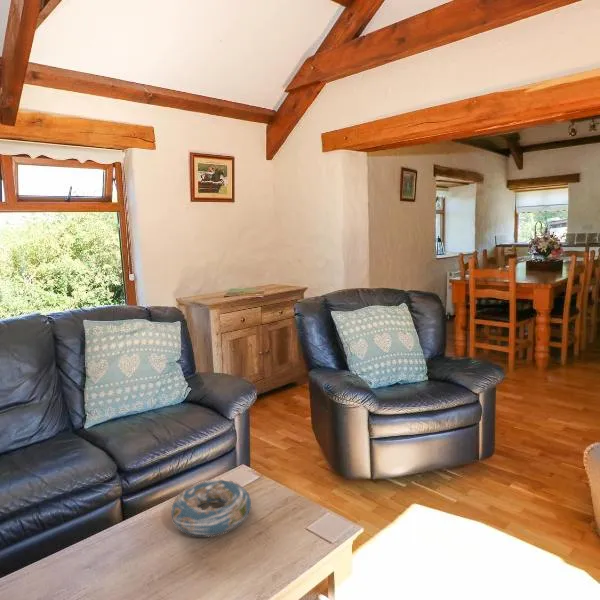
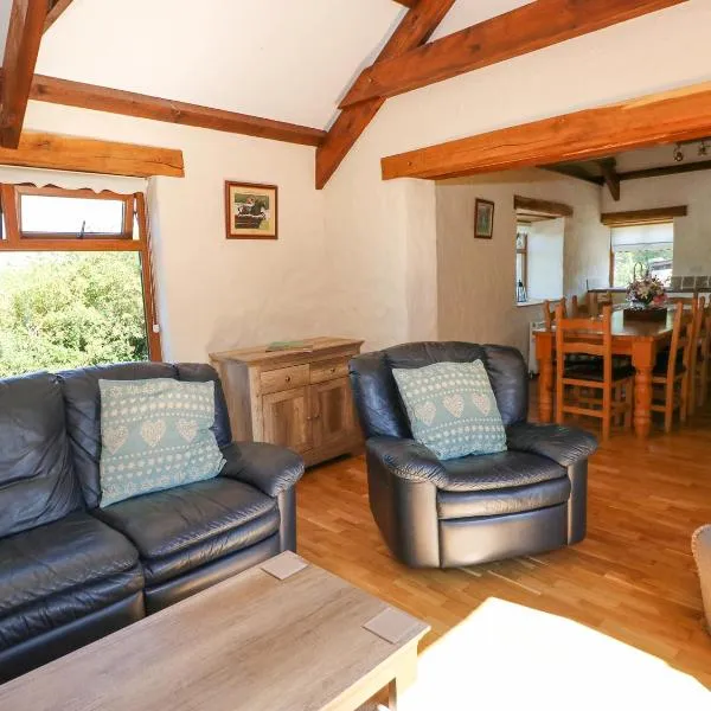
- decorative bowl (211, 507)
